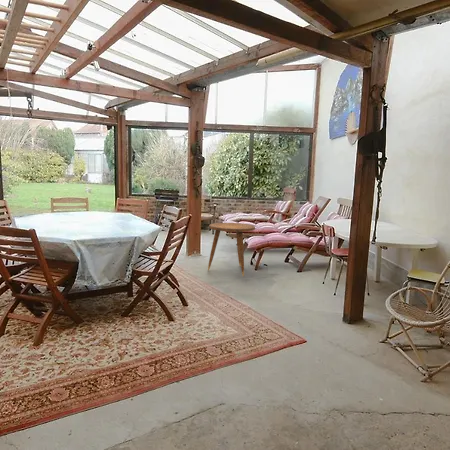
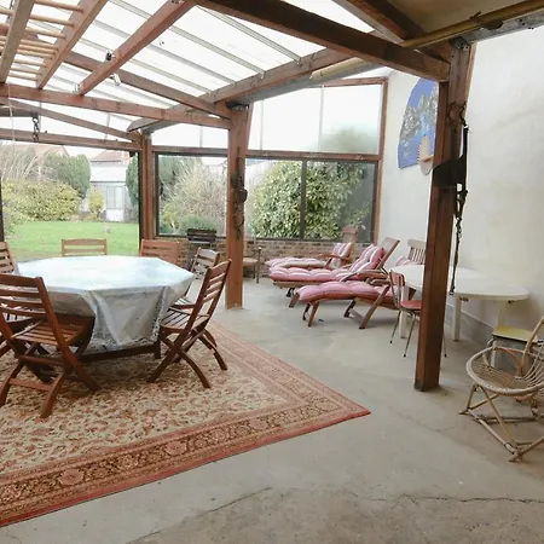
- side table (237, 248)
